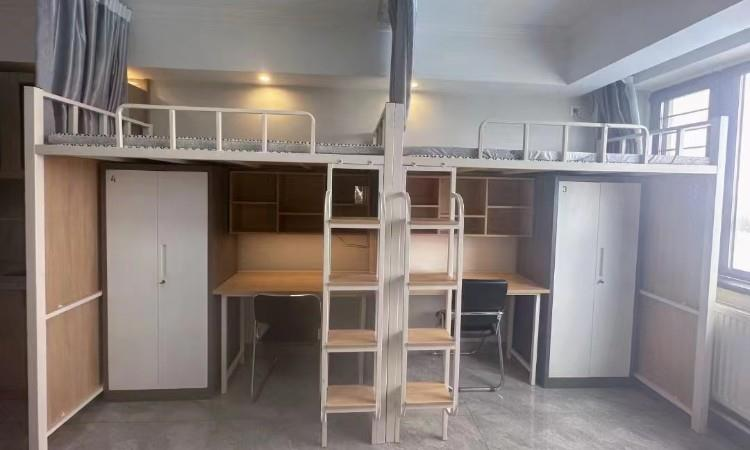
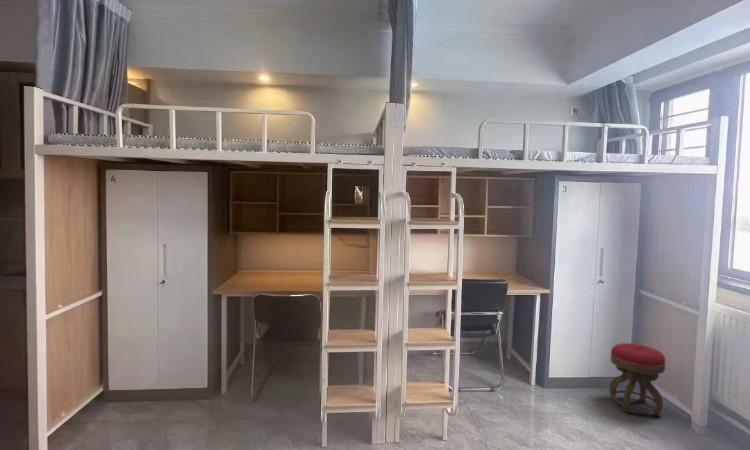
+ stool (636, 377)
